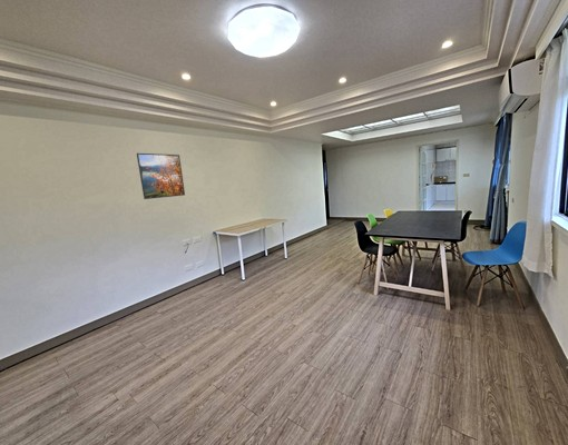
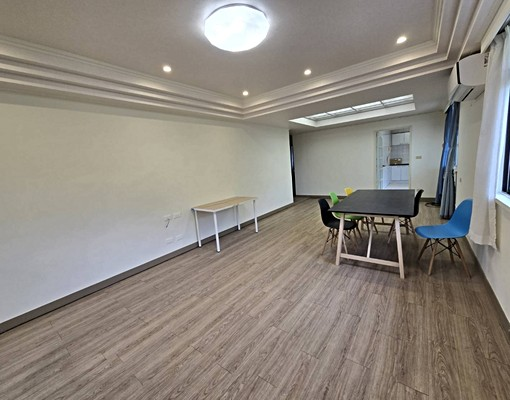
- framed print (163, 176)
